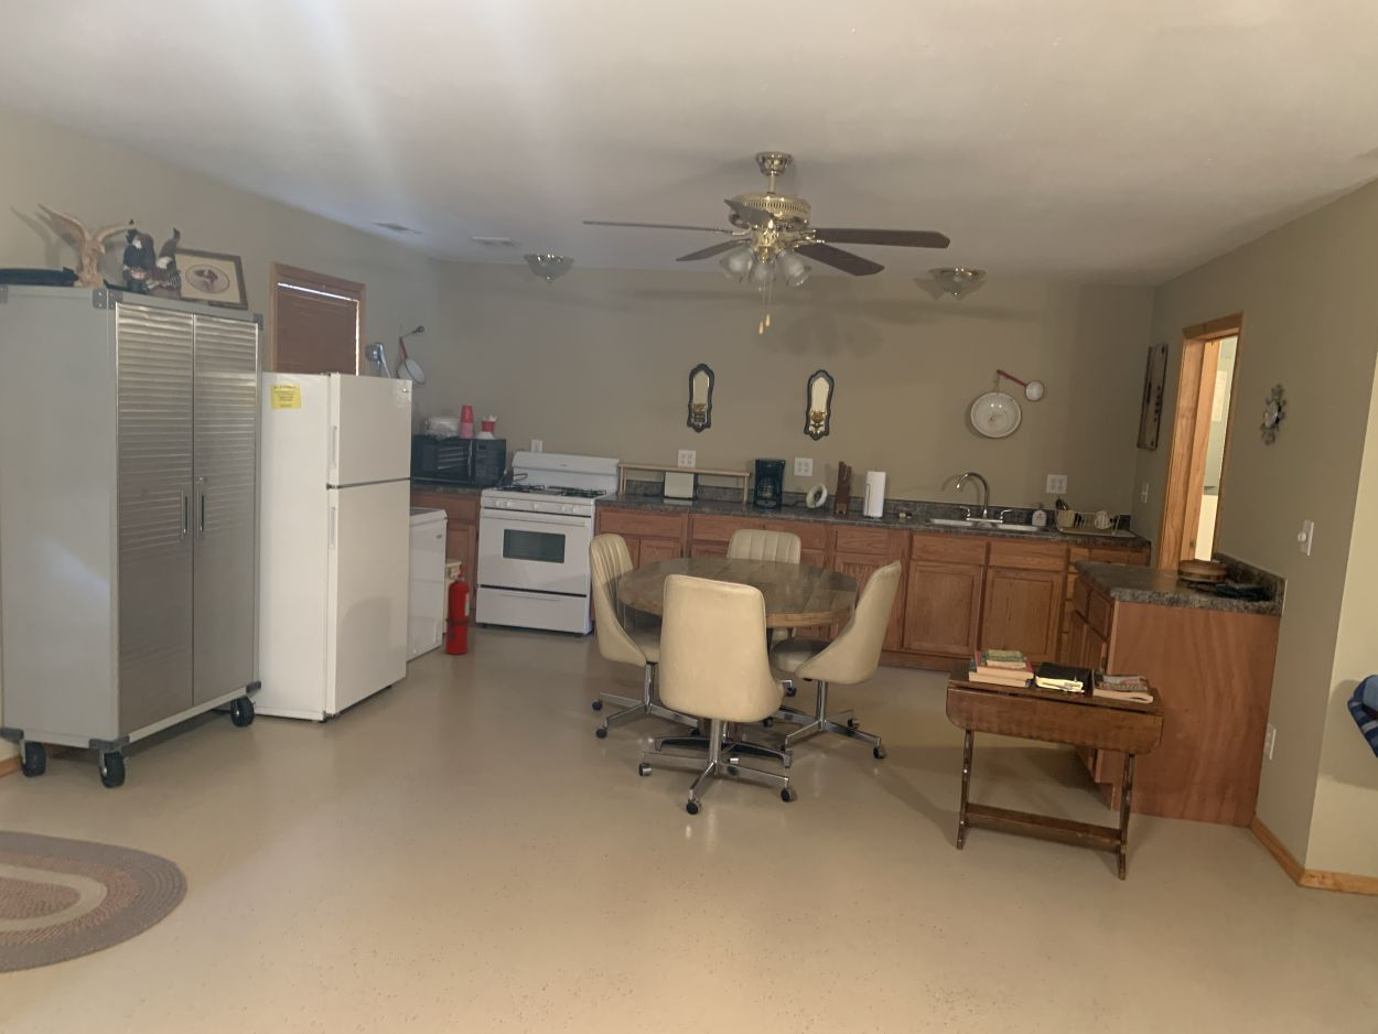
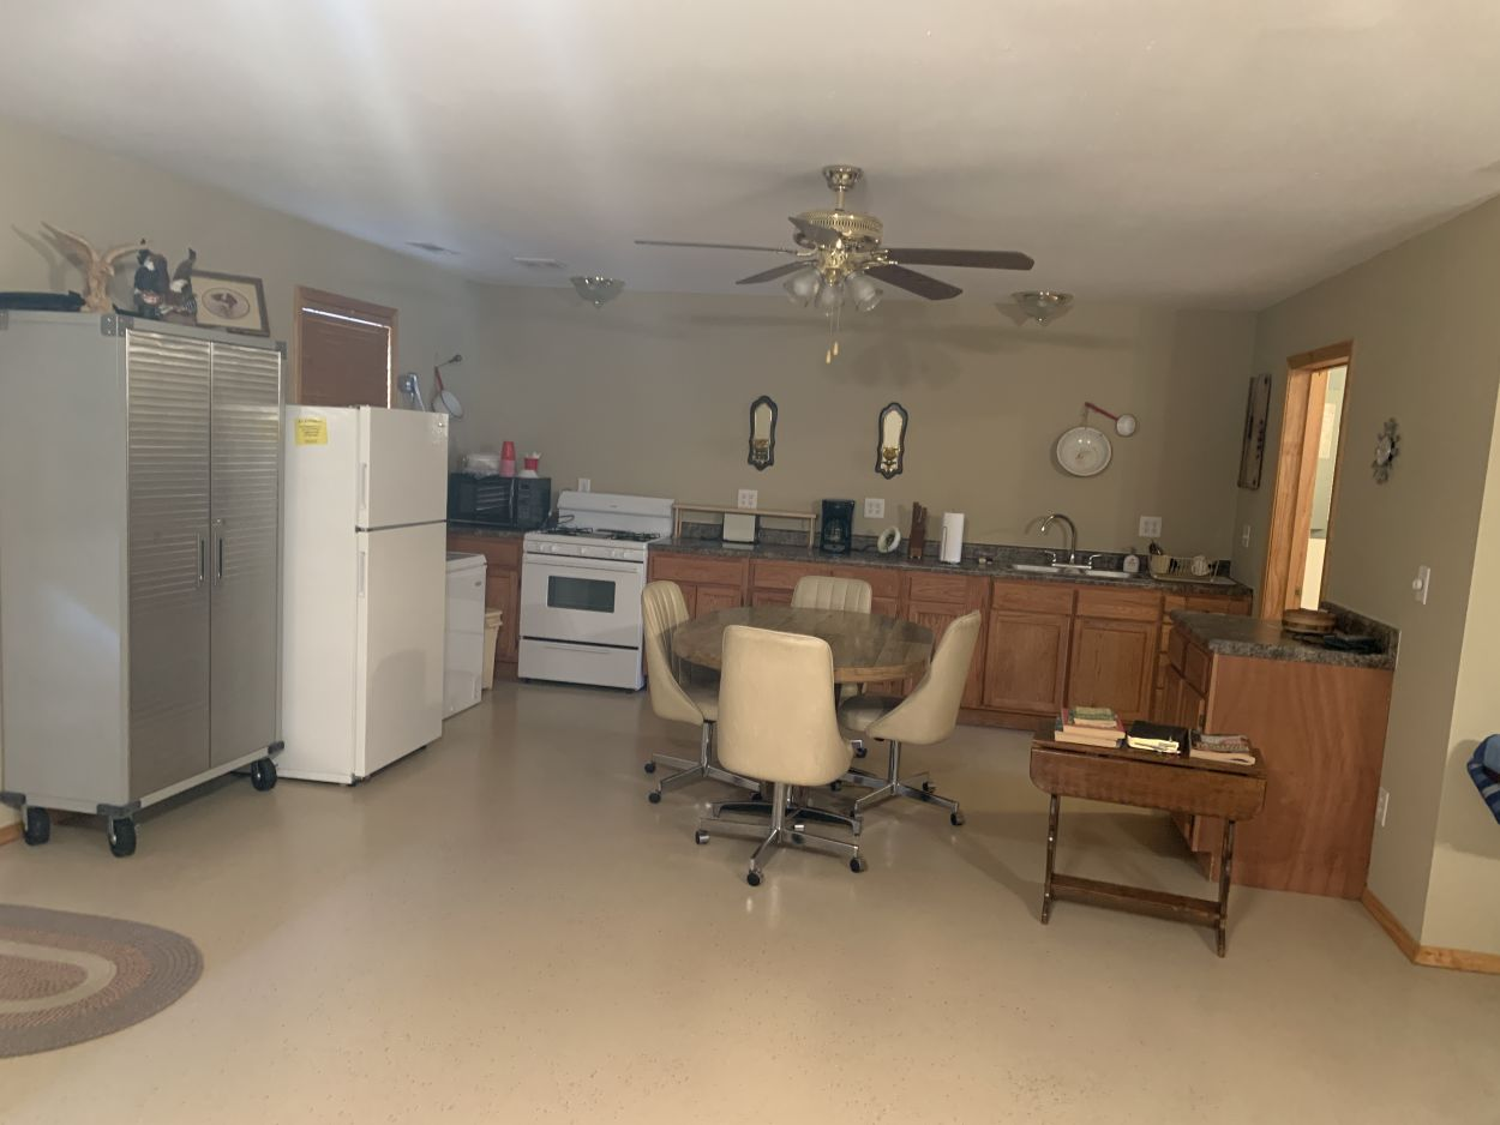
- fire extinguisher (456, 611)
